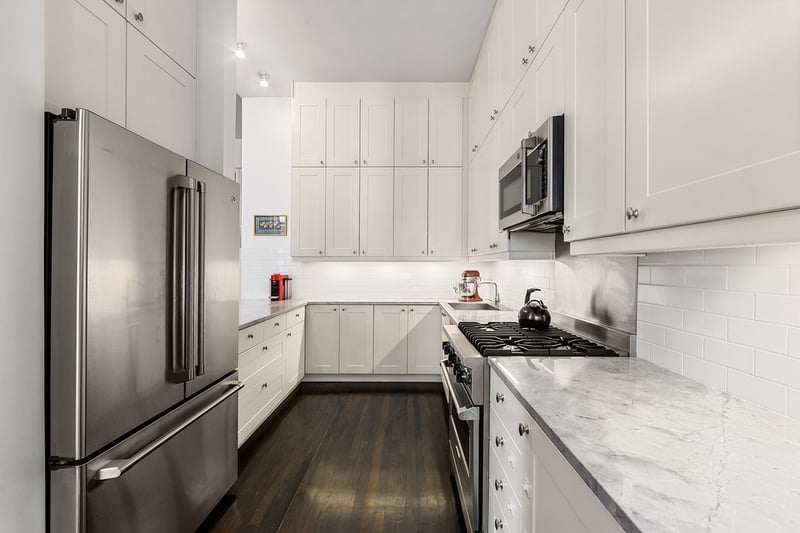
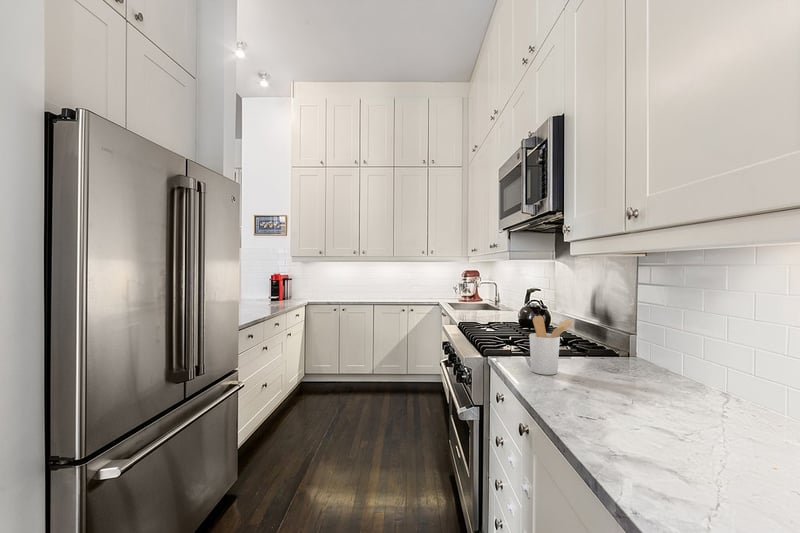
+ utensil holder (551, 344)
